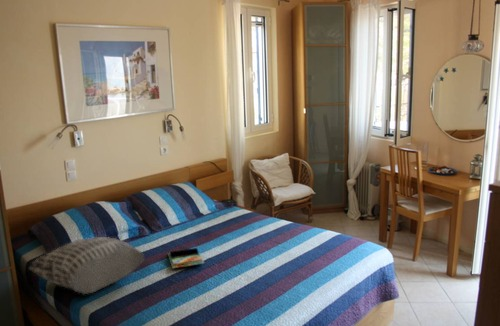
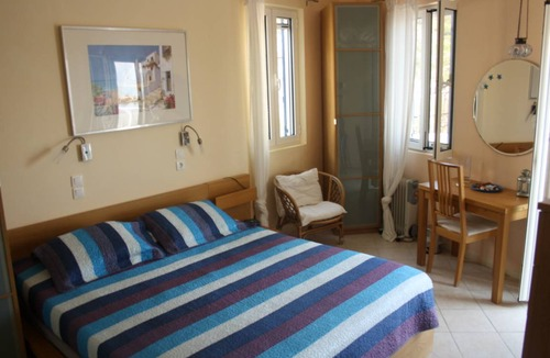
- cushion (88, 261)
- book (185, 257)
